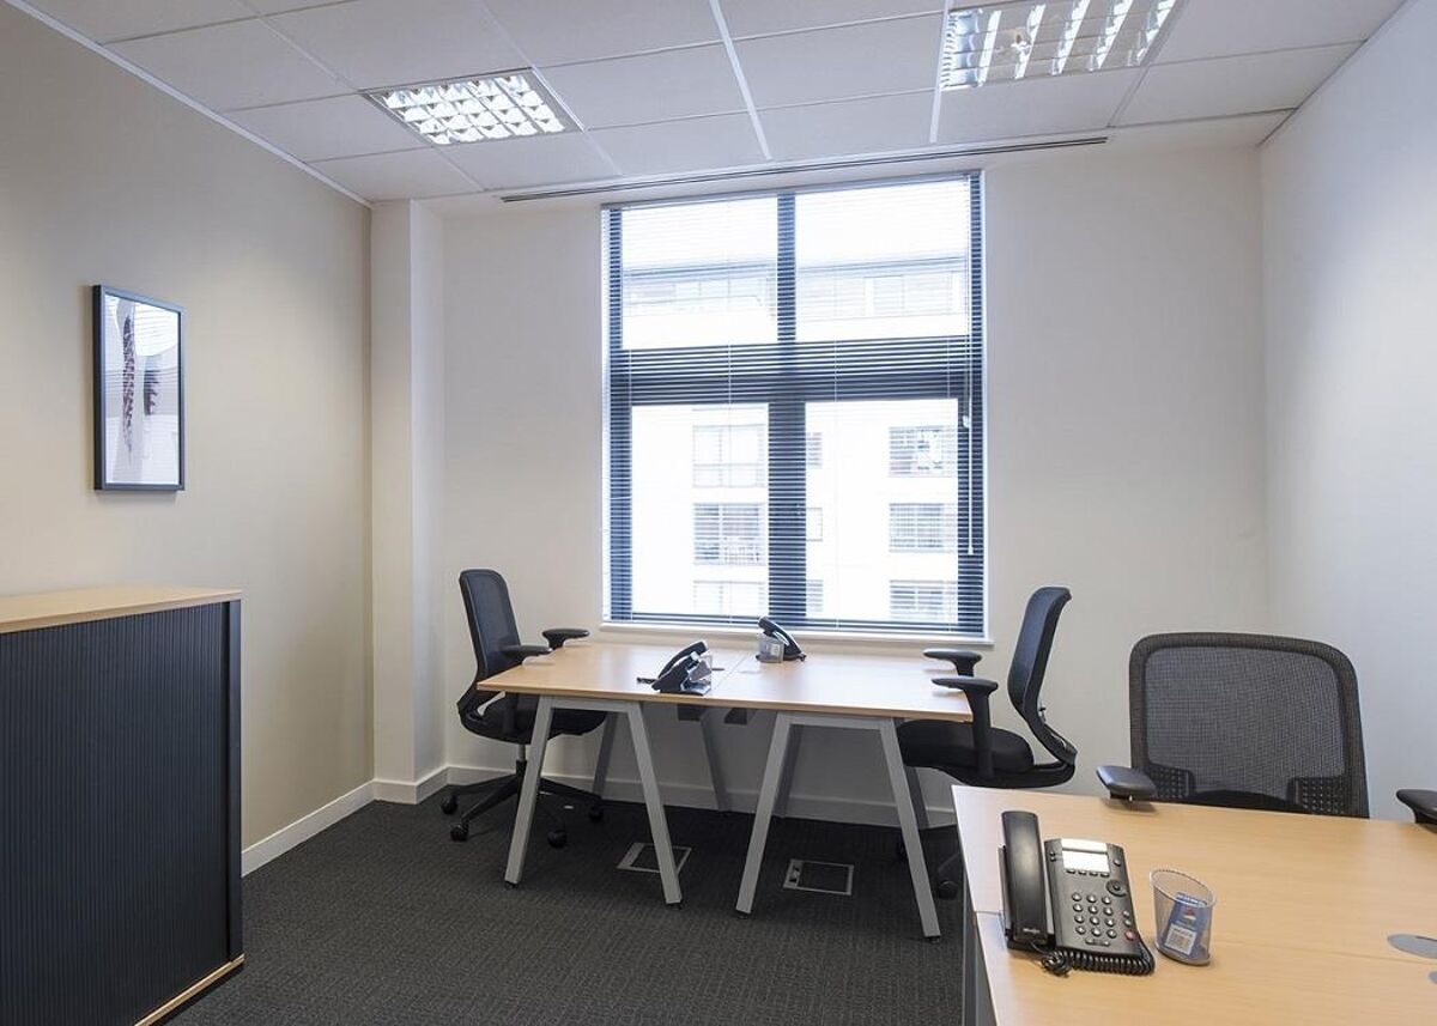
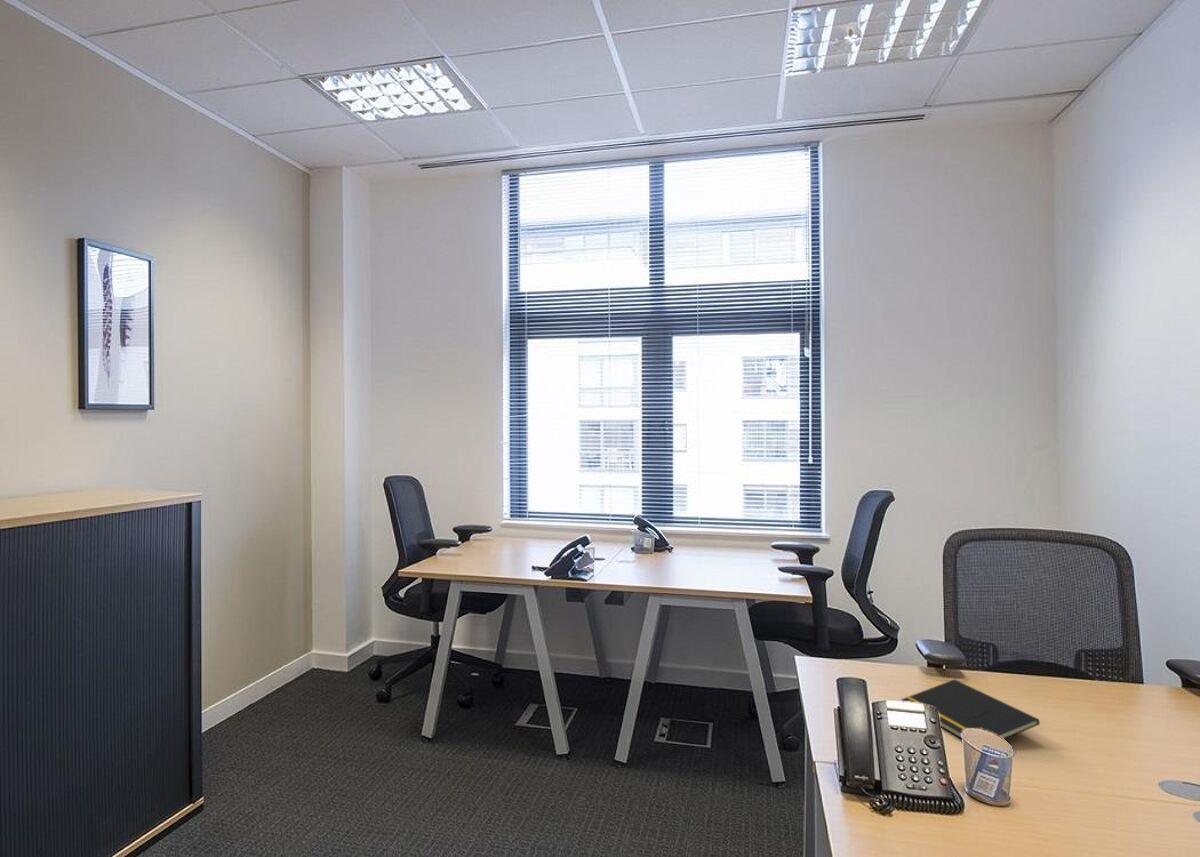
+ notepad (966, 711)
